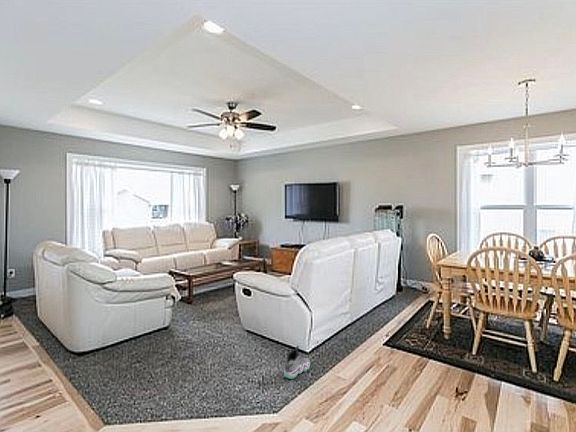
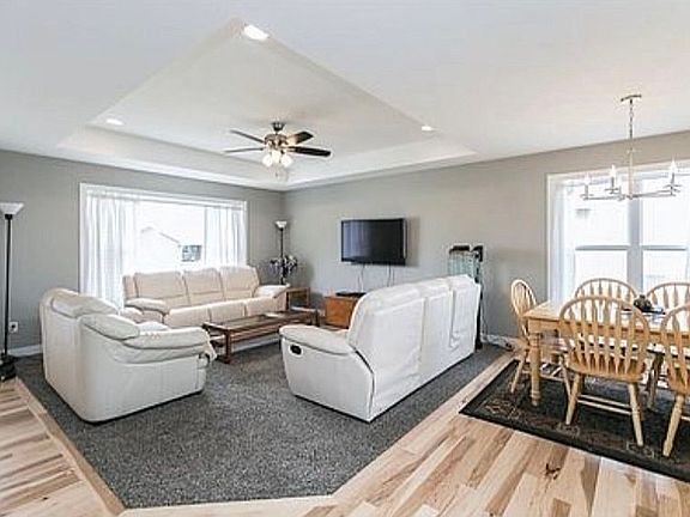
- sneaker (298, 358)
